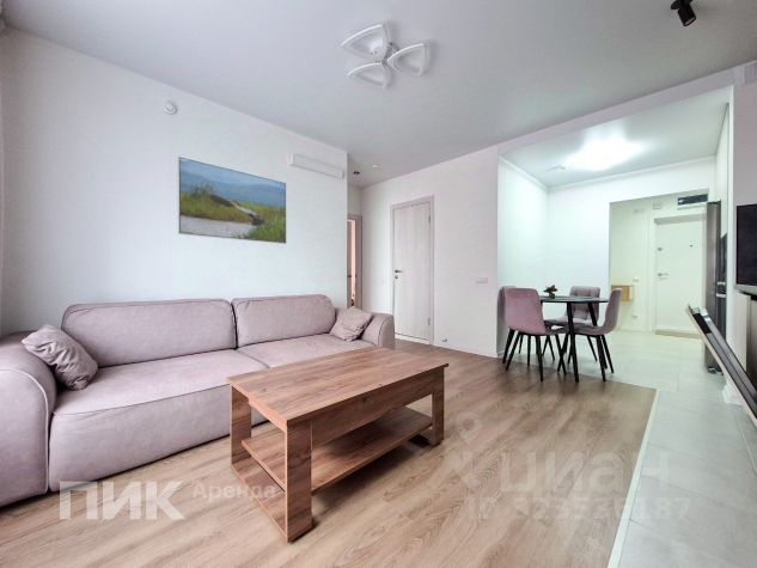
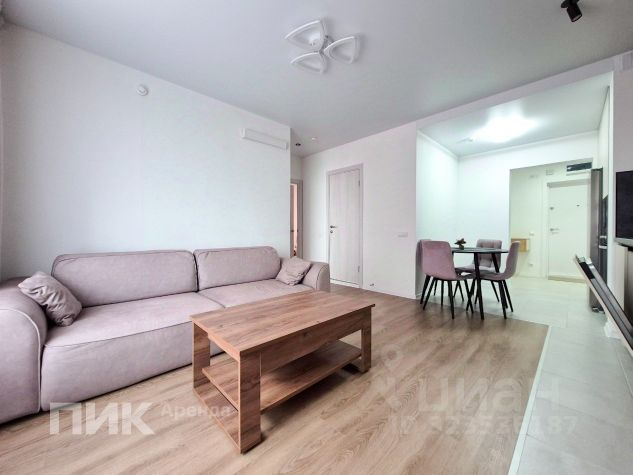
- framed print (238, 204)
